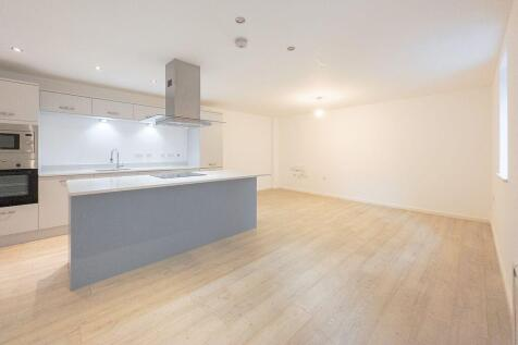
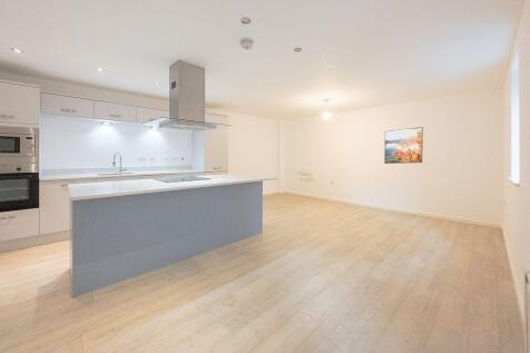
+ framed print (402, 146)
